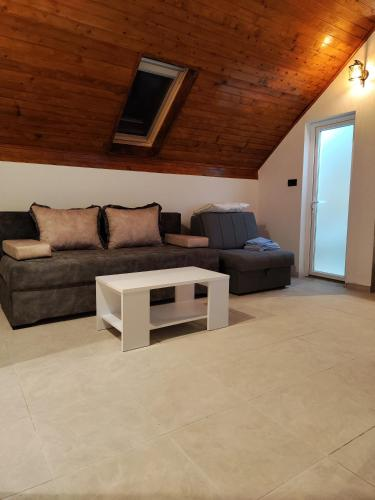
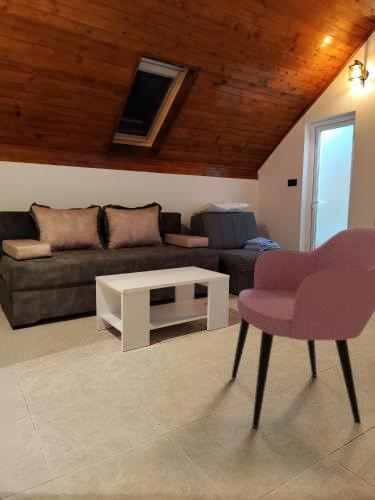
+ armchair (305, 314)
